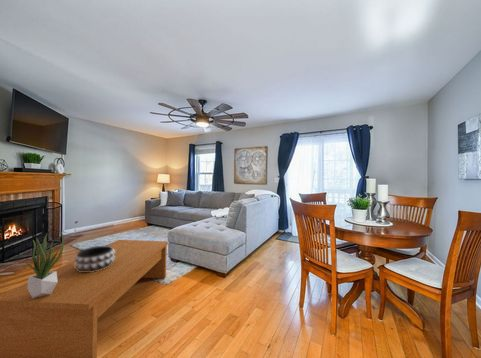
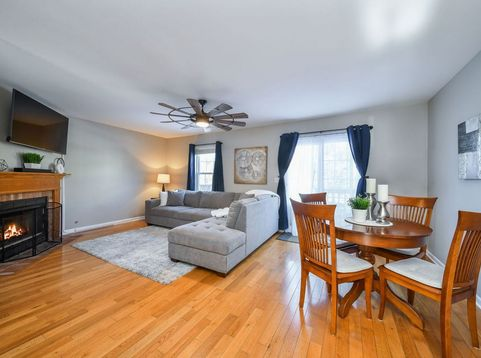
- decorative bowl (95, 257)
- coffee table (108, 283)
- potted plant (46, 263)
